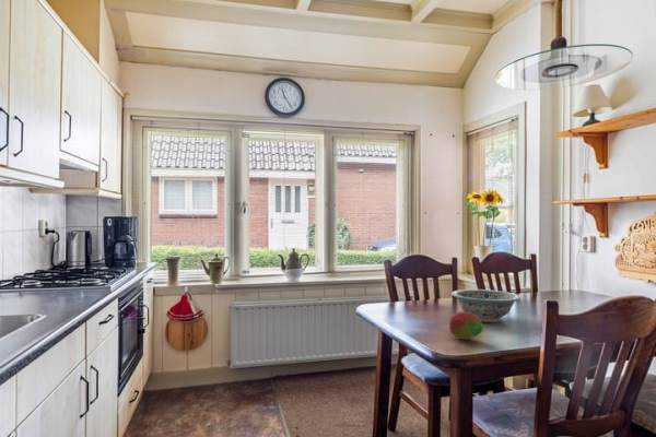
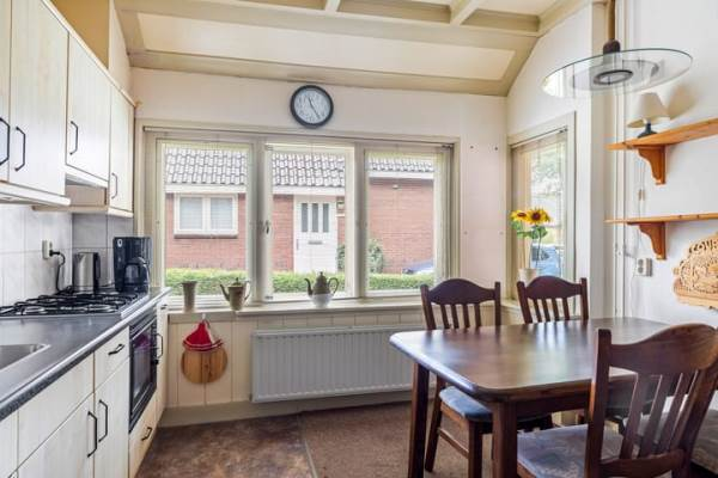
- decorative bowl (484, 306)
- fruit (465, 326)
